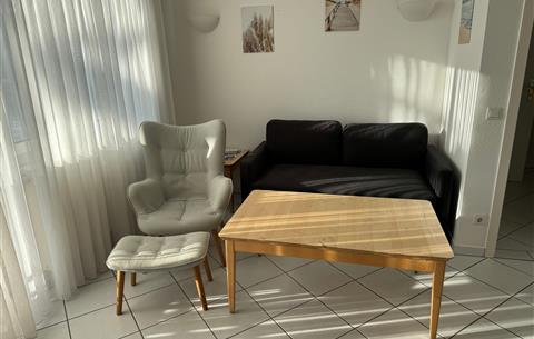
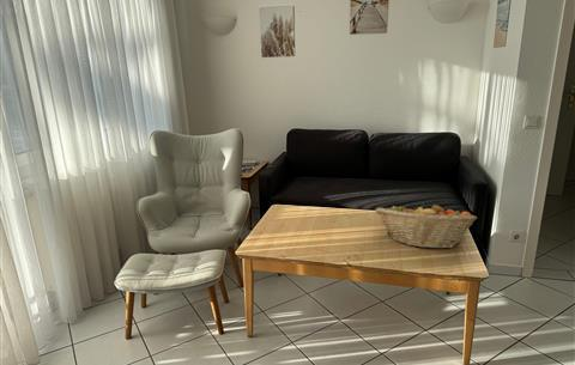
+ fruit basket (423, 220)
